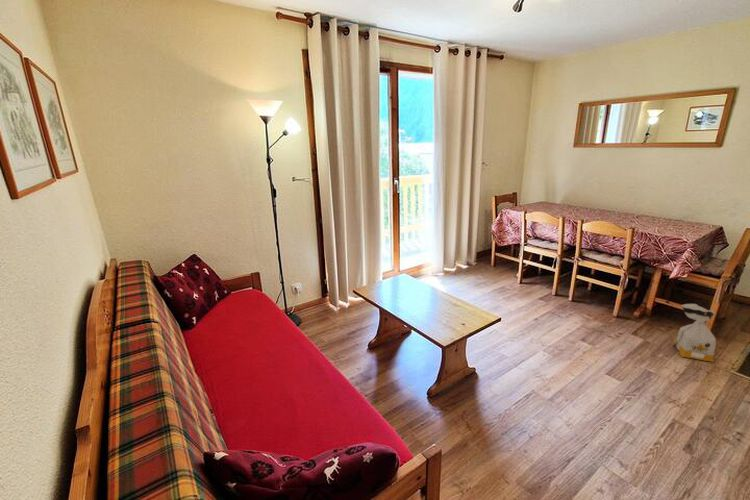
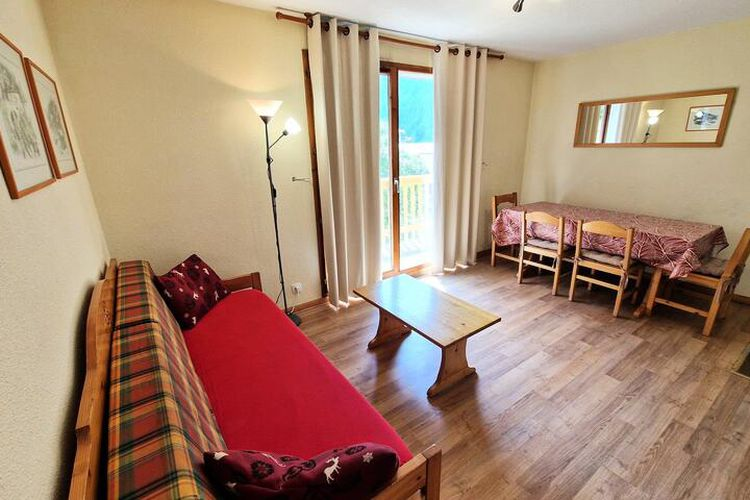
- bag (697, 329)
